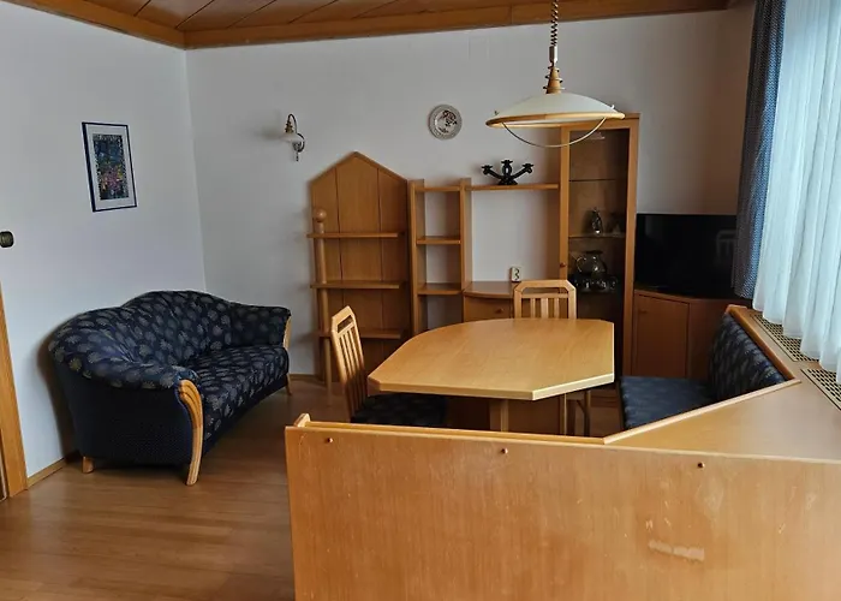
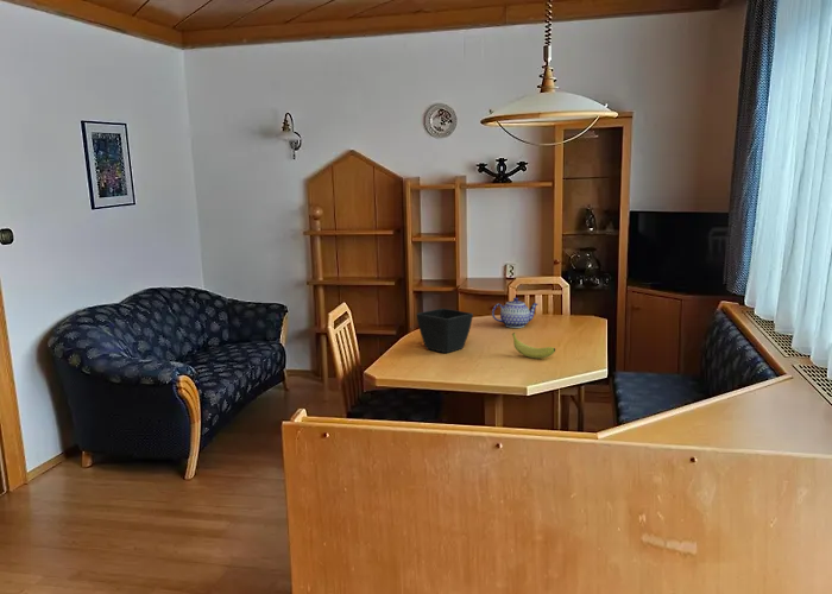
+ flower pot (445, 330)
+ teapot (515, 311)
+ fruit (532, 347)
